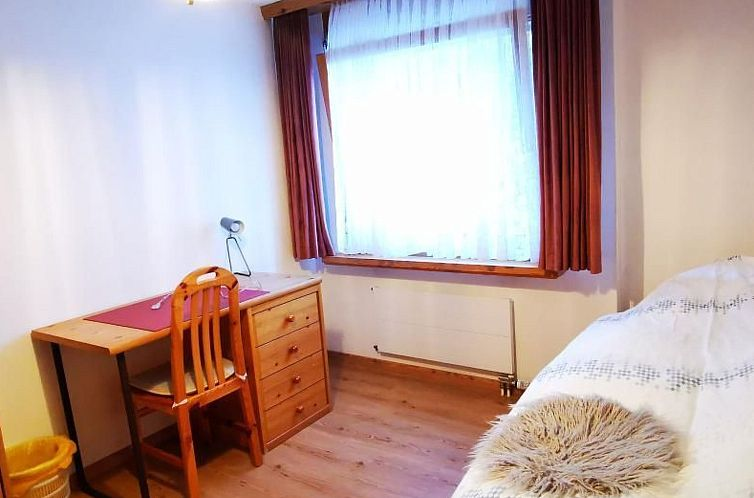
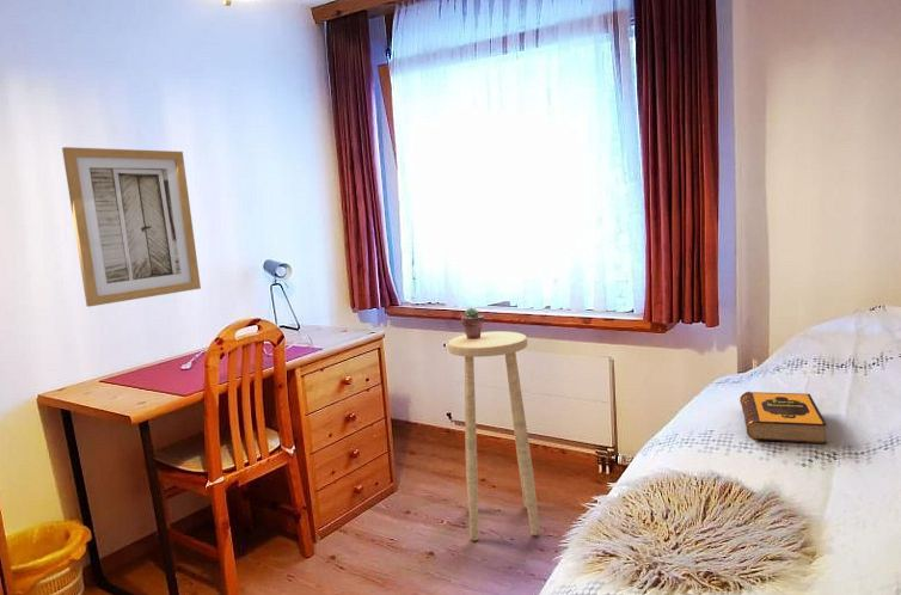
+ stool (476, 435)
+ wall art (137, 223)
+ potted succulent (472, 321)
+ hardback book (779, 415)
